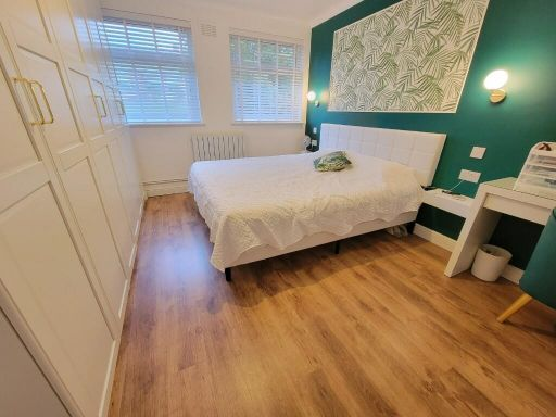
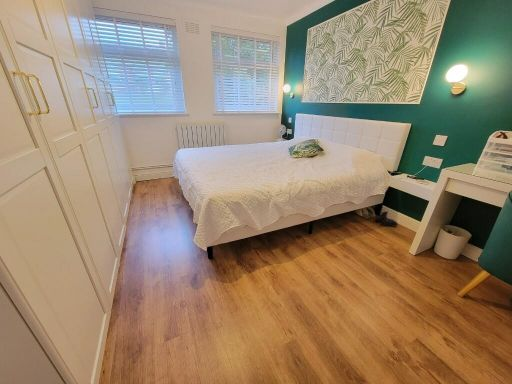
+ boots (388, 219)
